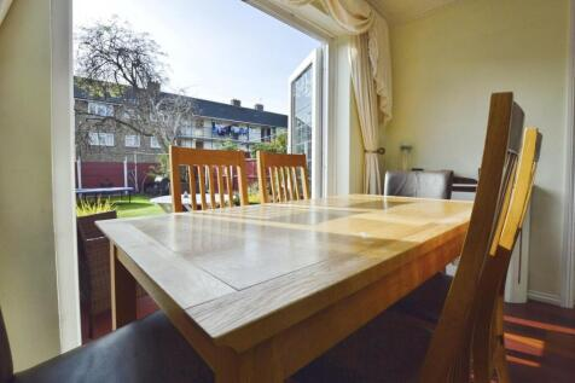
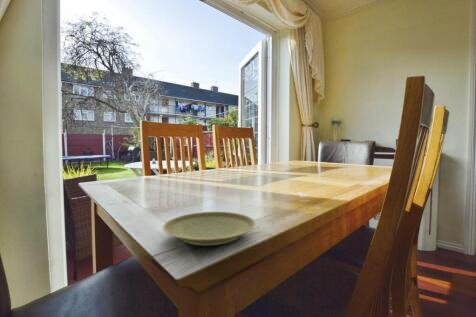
+ plate (210, 228)
